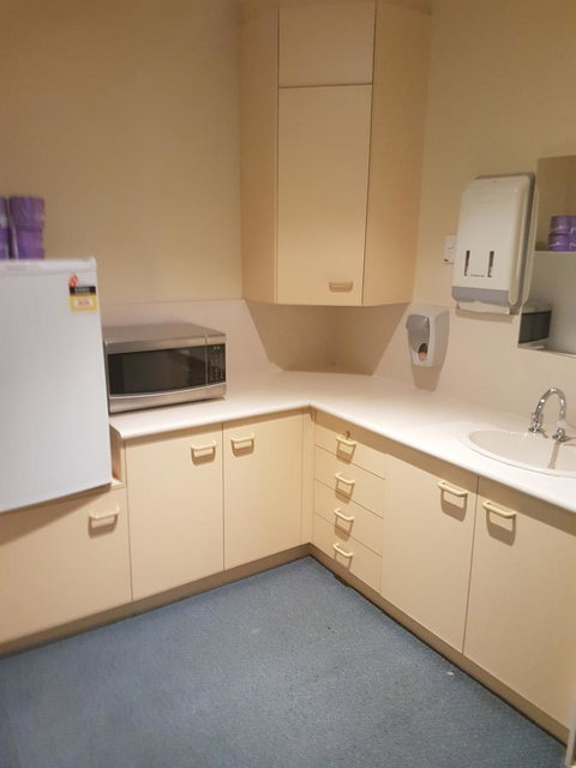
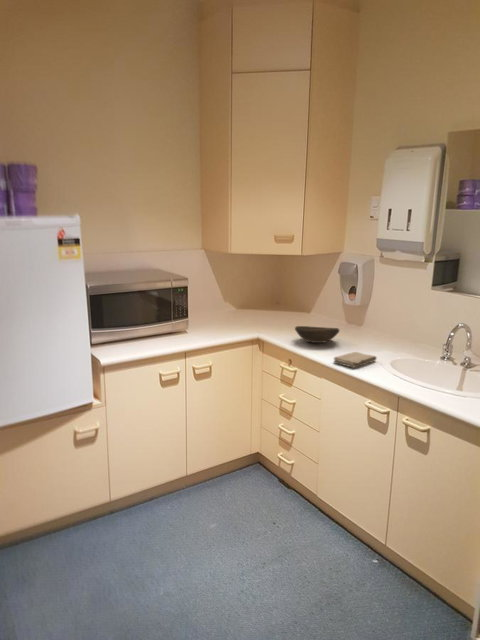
+ bowl (316, 333)
+ washcloth (354, 358)
